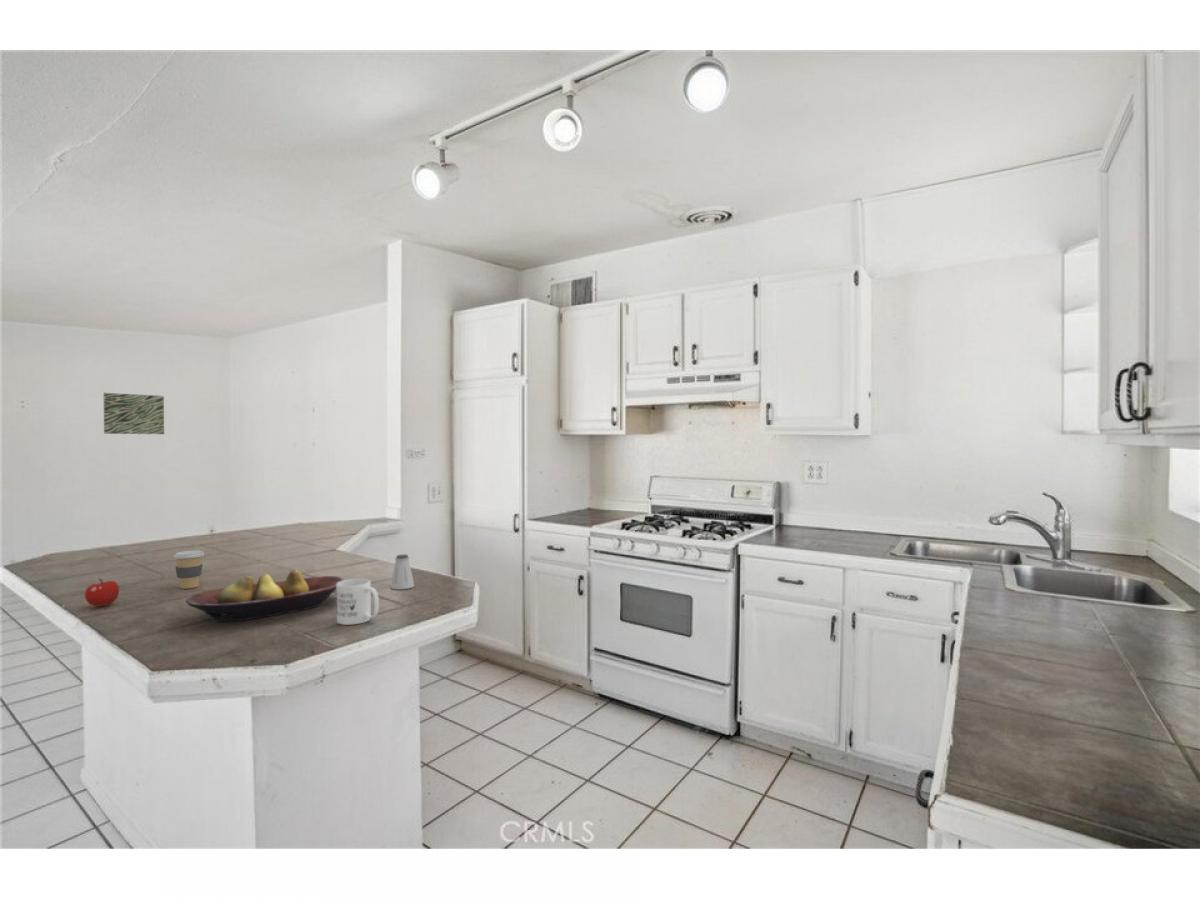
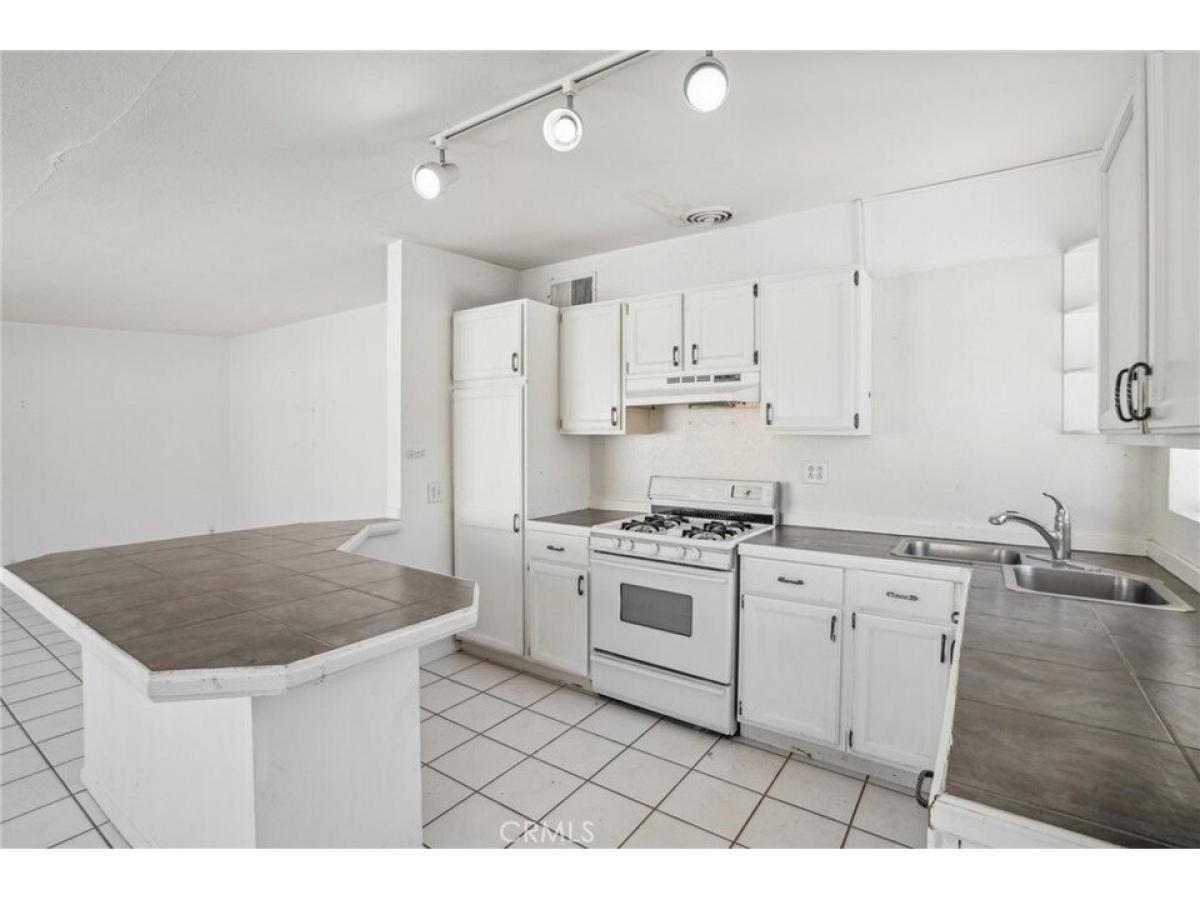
- fruit bowl (271, 591)
- saltshaker (402, 571)
- coffee cup (189, 569)
- mug (359, 601)
- wall art (134, 414)
- apple (102, 592)
